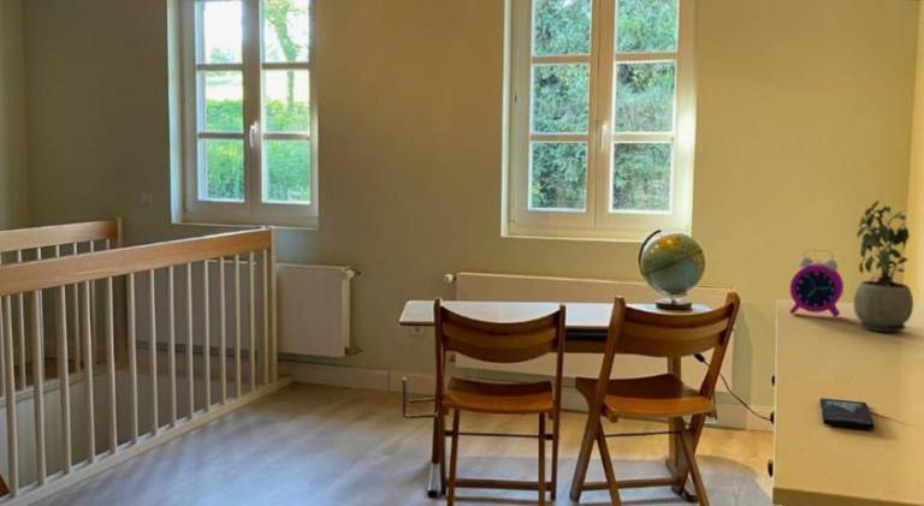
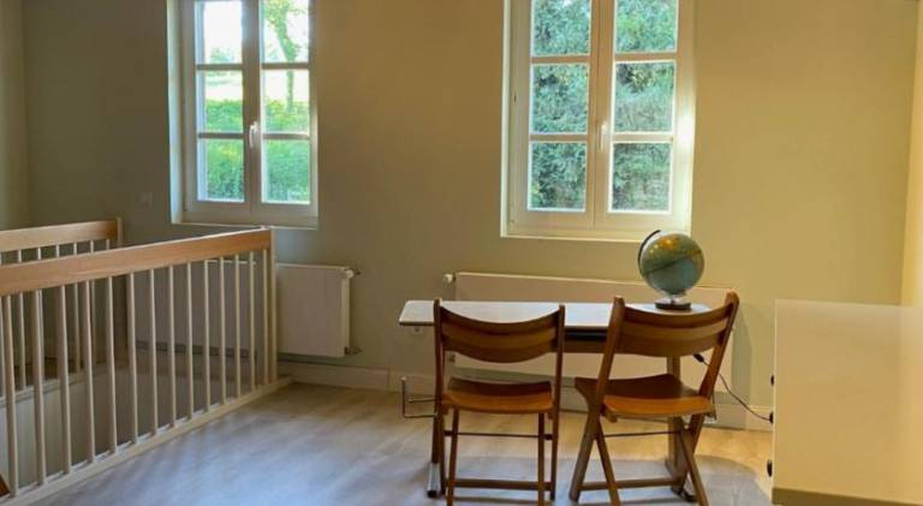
- smartphone (845, 412)
- potted plant (884, 267)
- alarm clock (817, 282)
